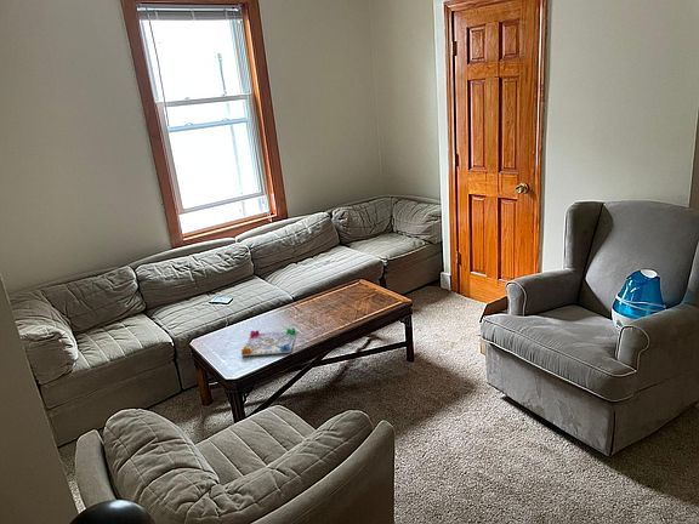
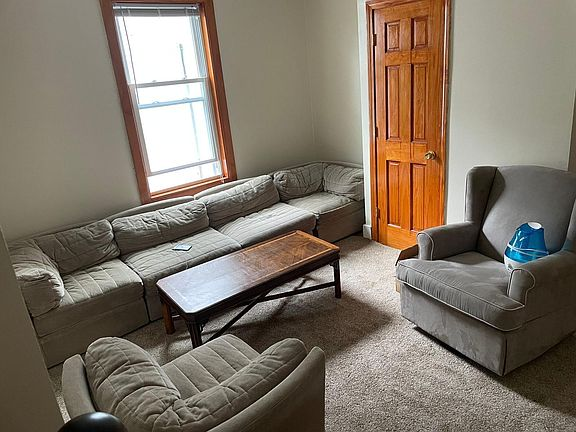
- board game (269, 341)
